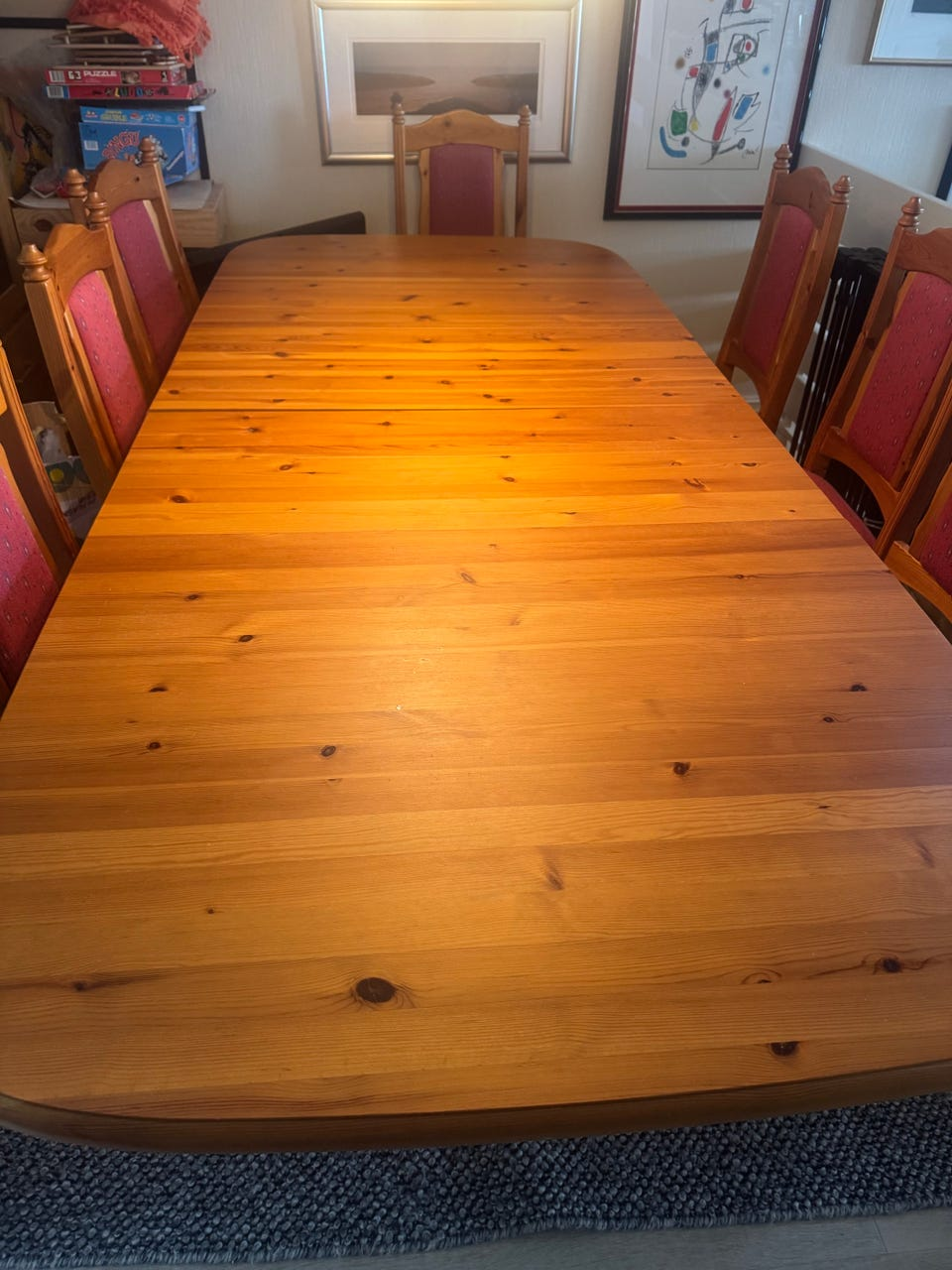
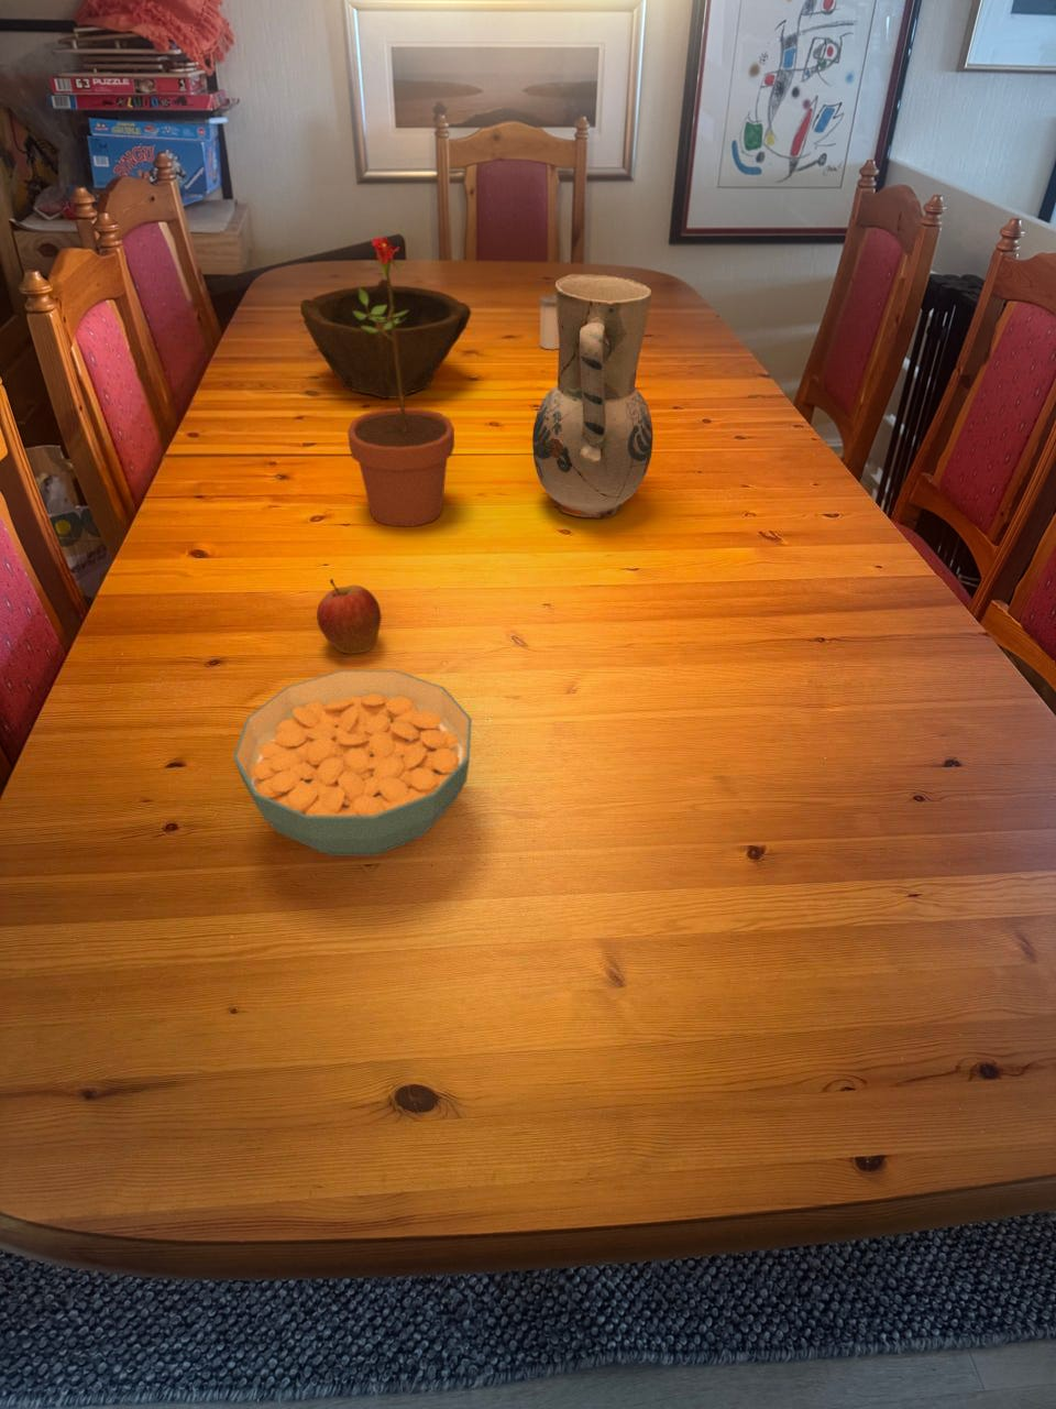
+ fruit (348, 615)
+ potted flower (398, 386)
+ vase (595, 402)
+ bowl (388, 343)
+ cereal bowl (359, 780)
+ salt shaker (552, 322)
